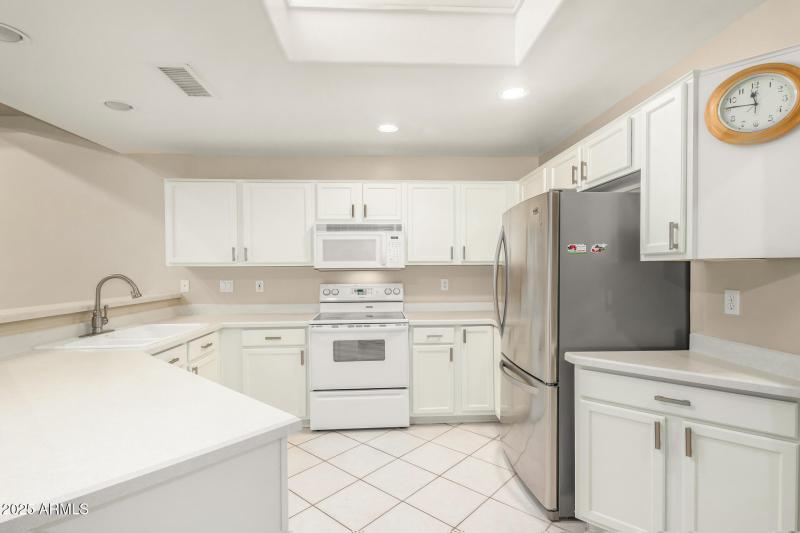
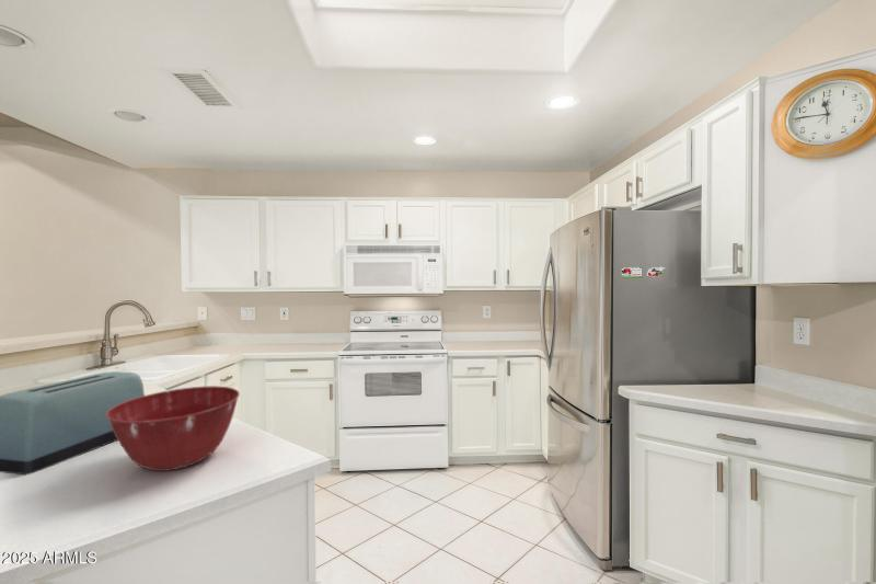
+ toaster (77, 413)
+ mixing bowl (177, 430)
